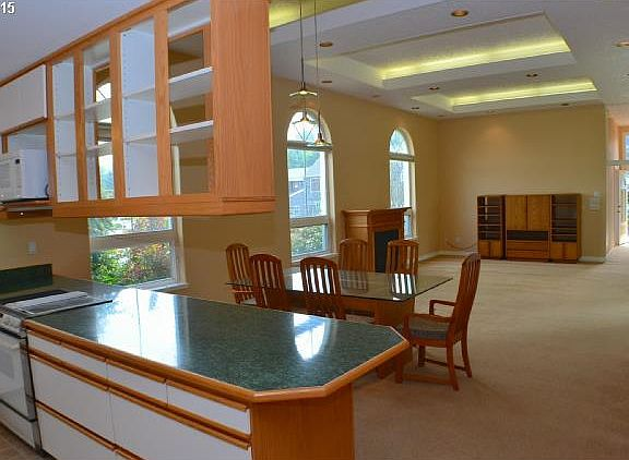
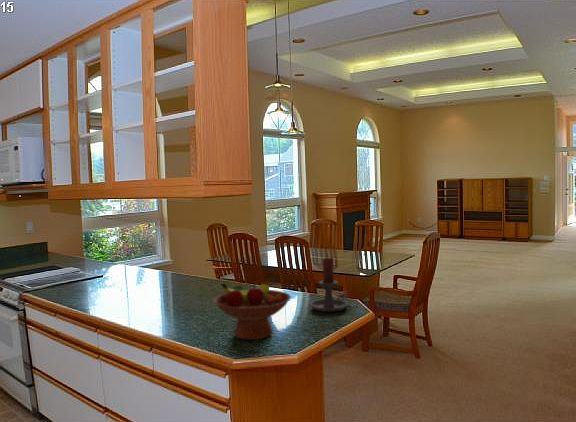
+ candle holder (331, 281)
+ fruit bowl (252, 309)
